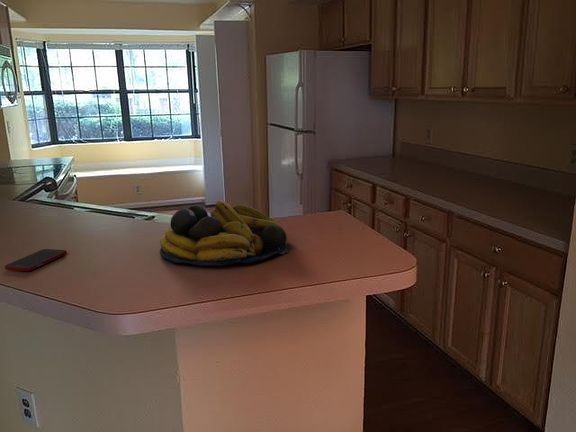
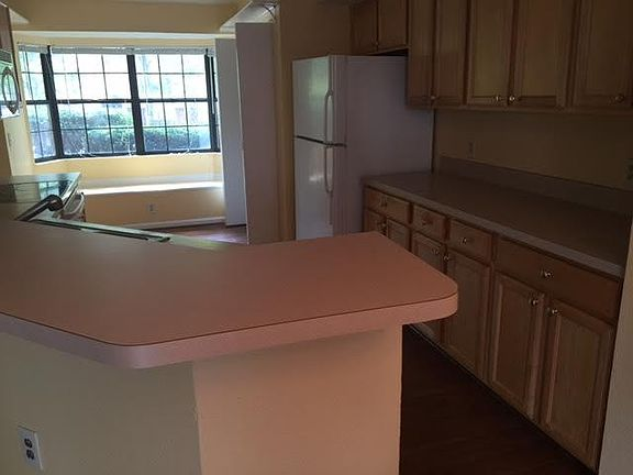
- cell phone (37, 259)
- fruit bowl (223, 225)
